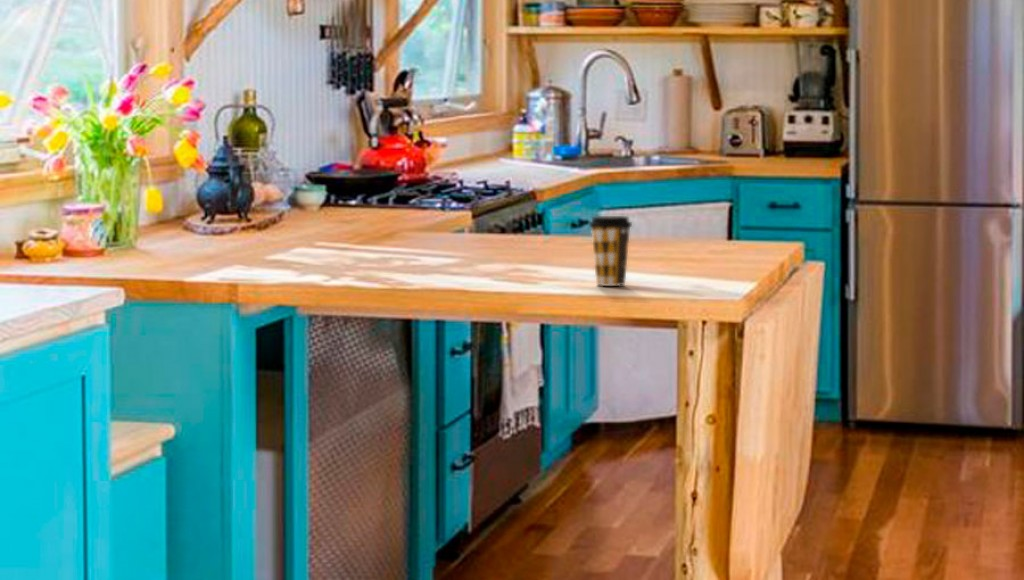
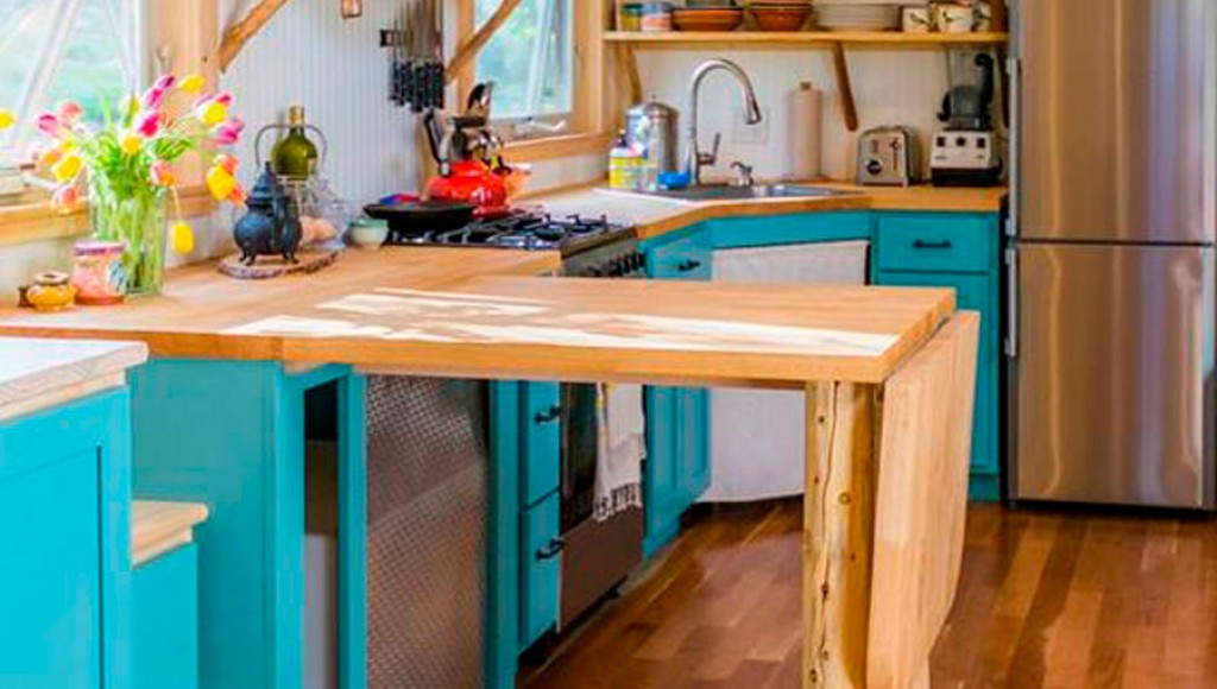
- coffee cup (610, 250)
